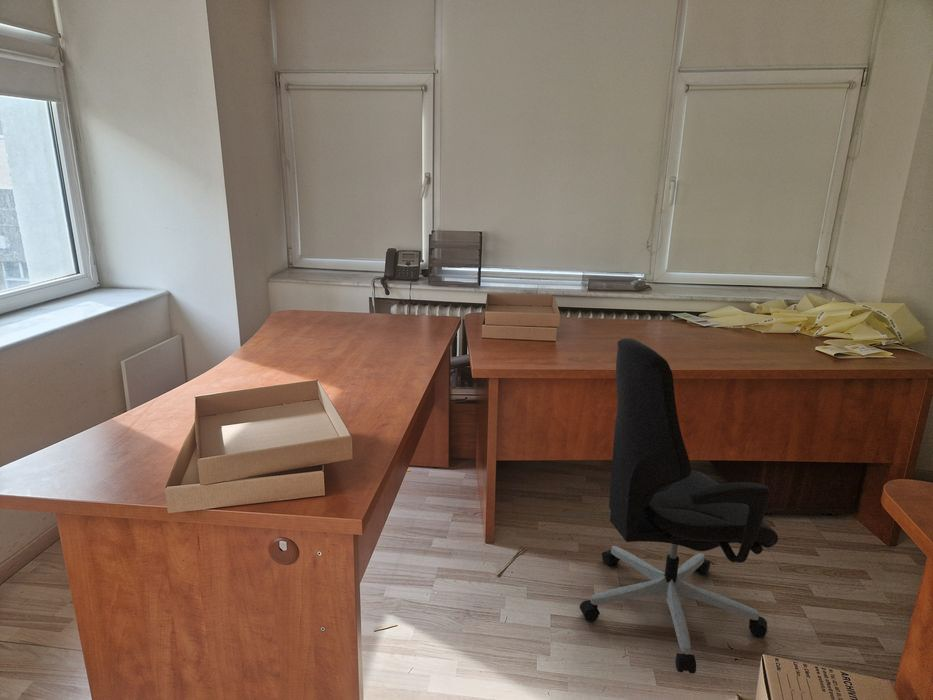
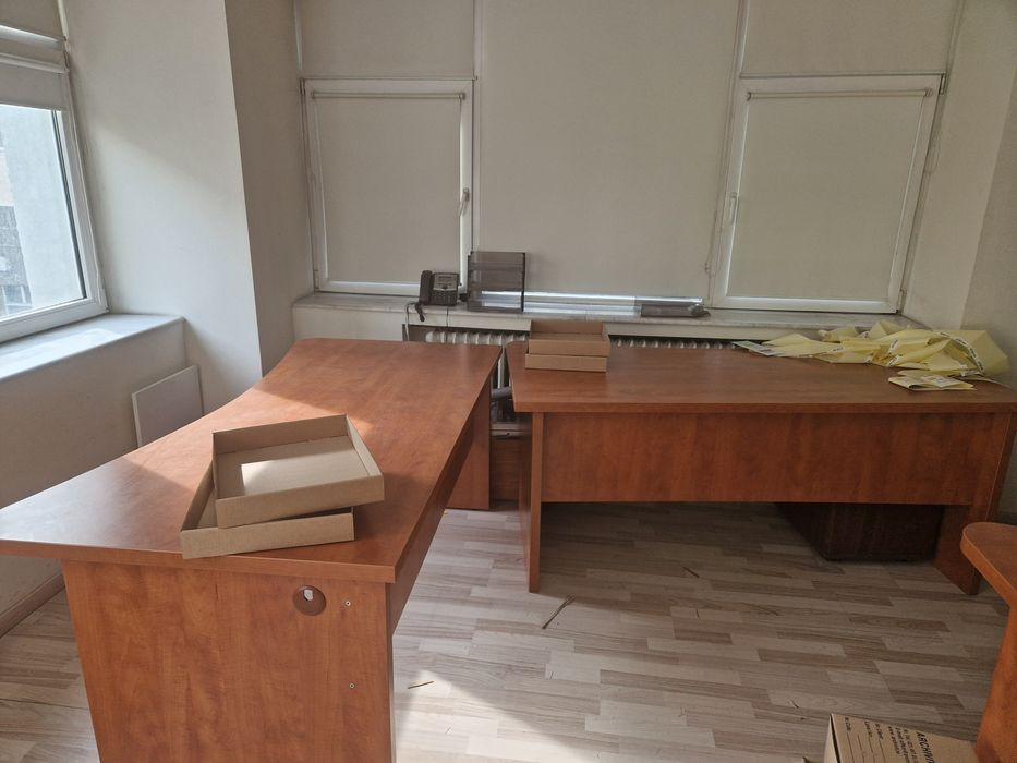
- office chair (676, 483)
